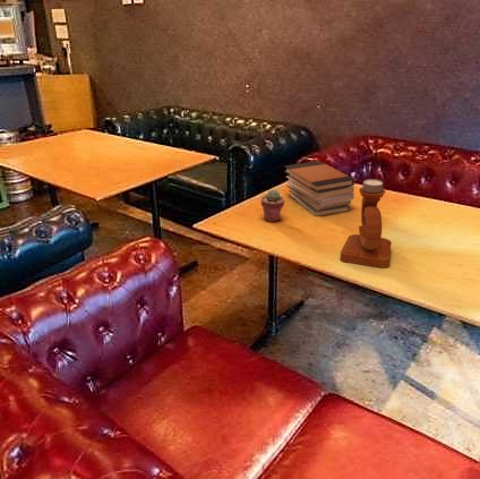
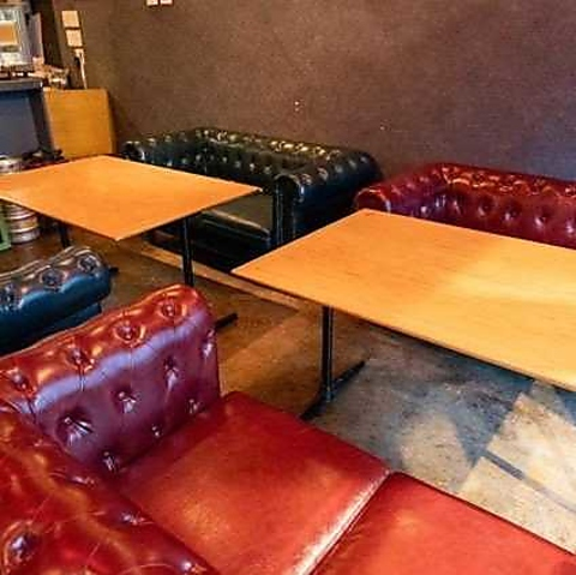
- potted succulent (272, 204)
- candle holder (369, 219)
- book stack (318, 188)
